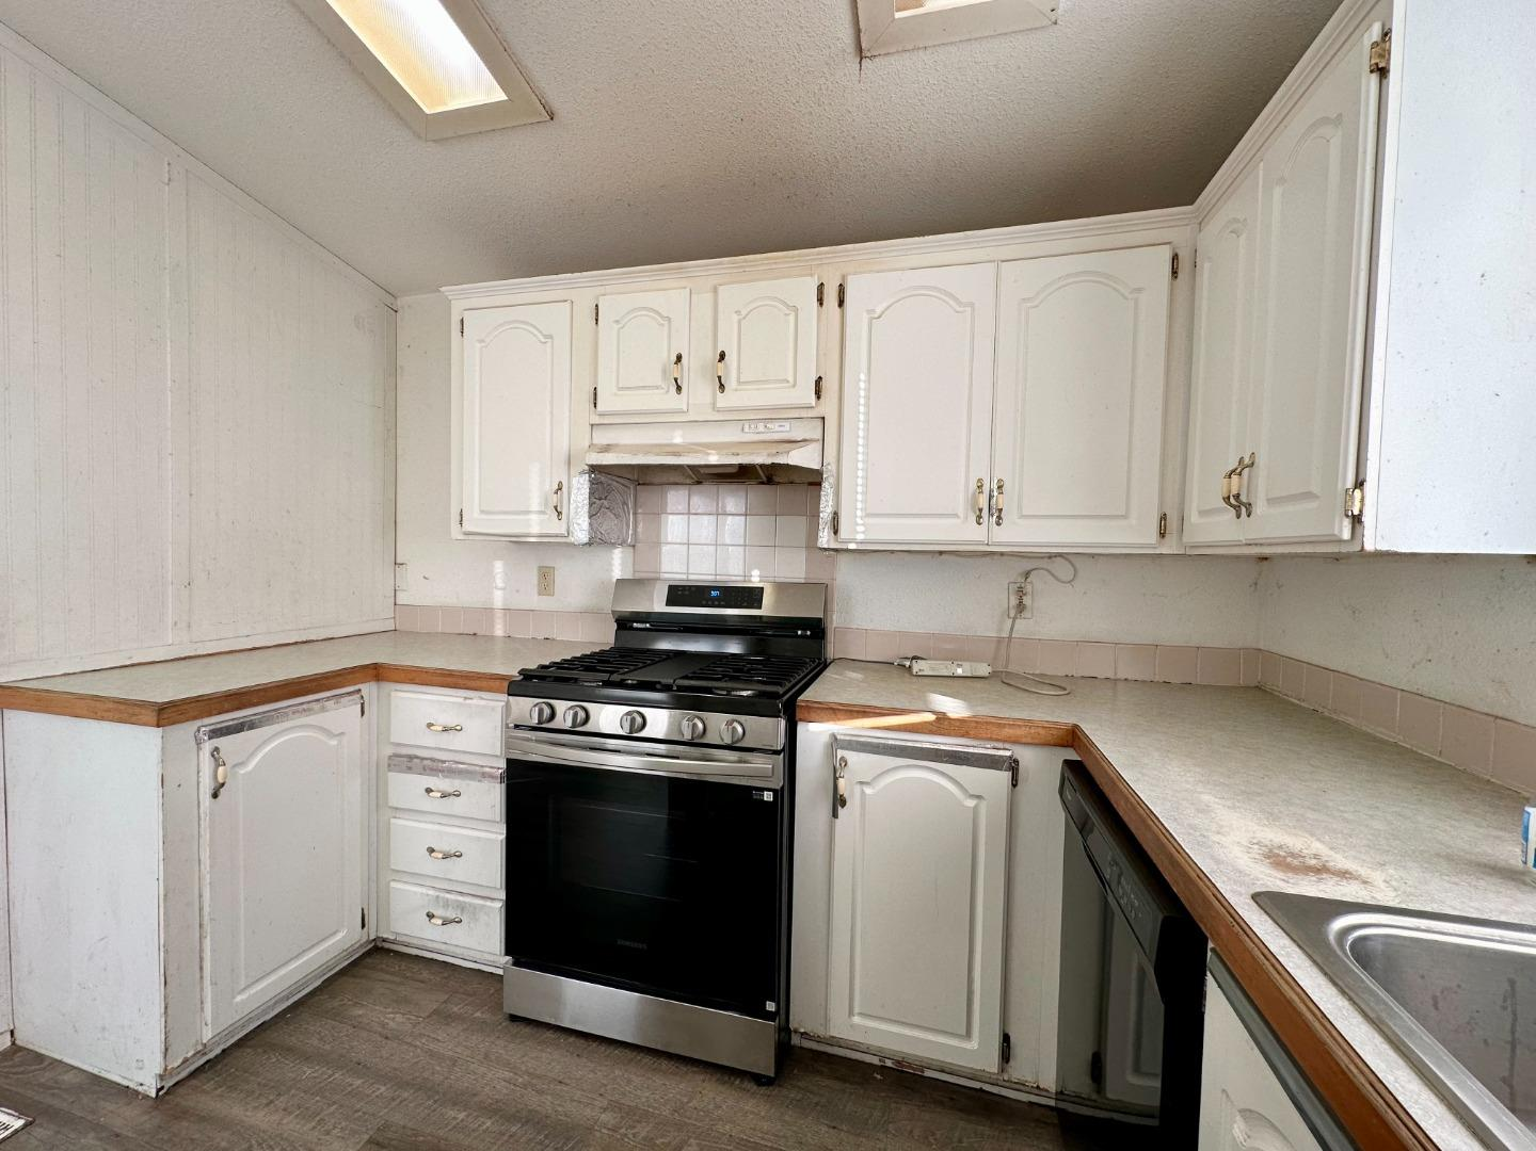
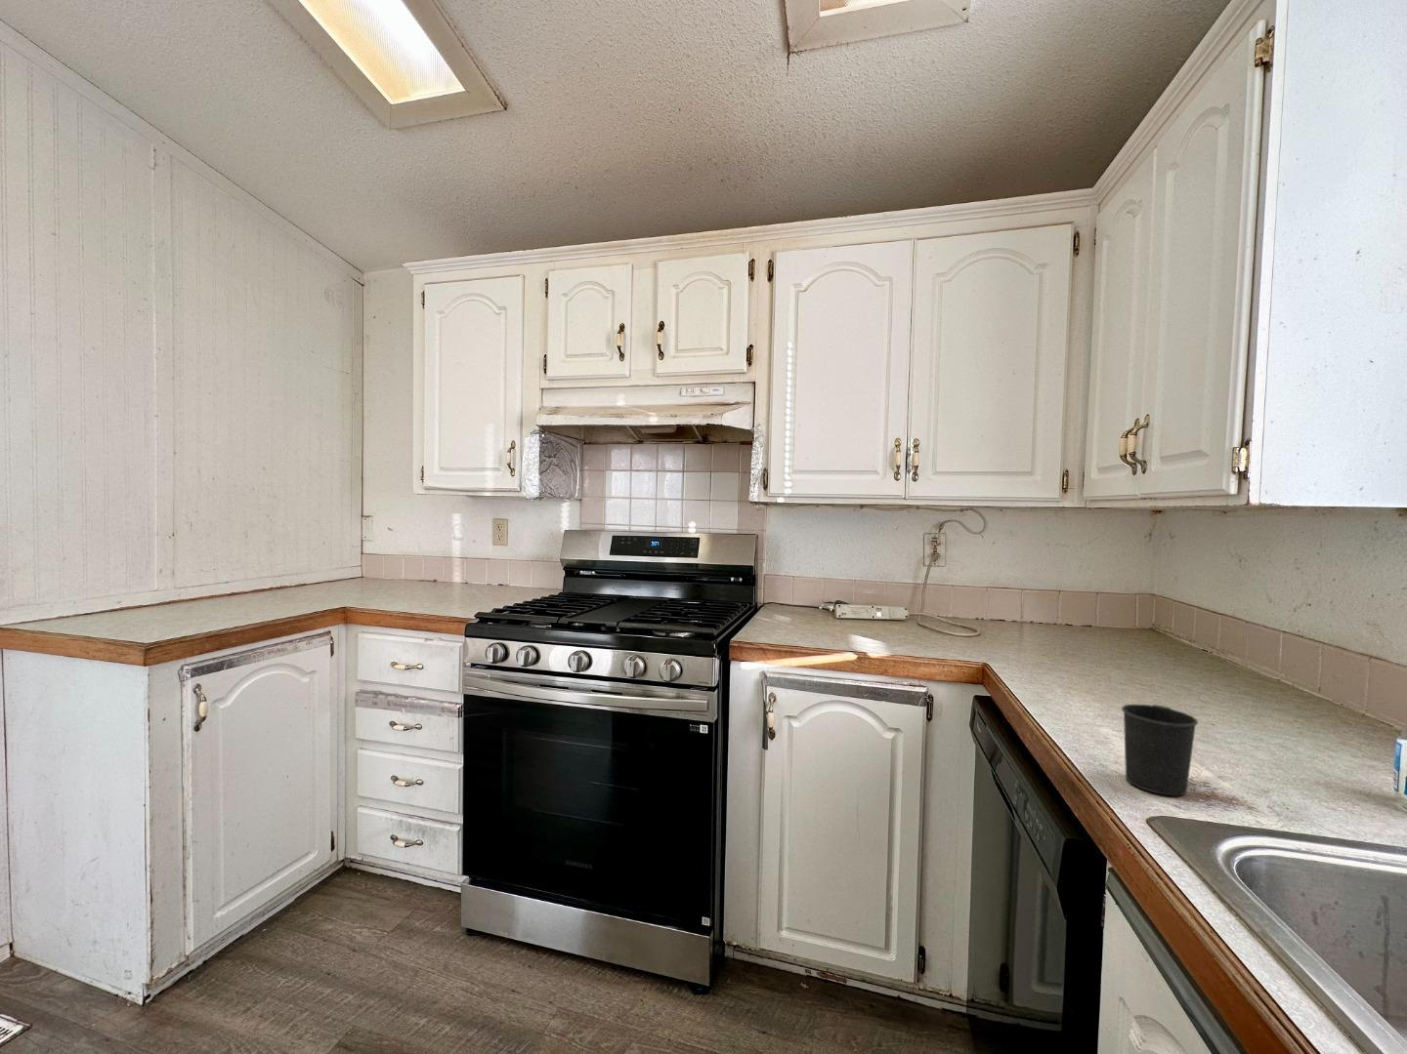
+ mug (1158, 745)
